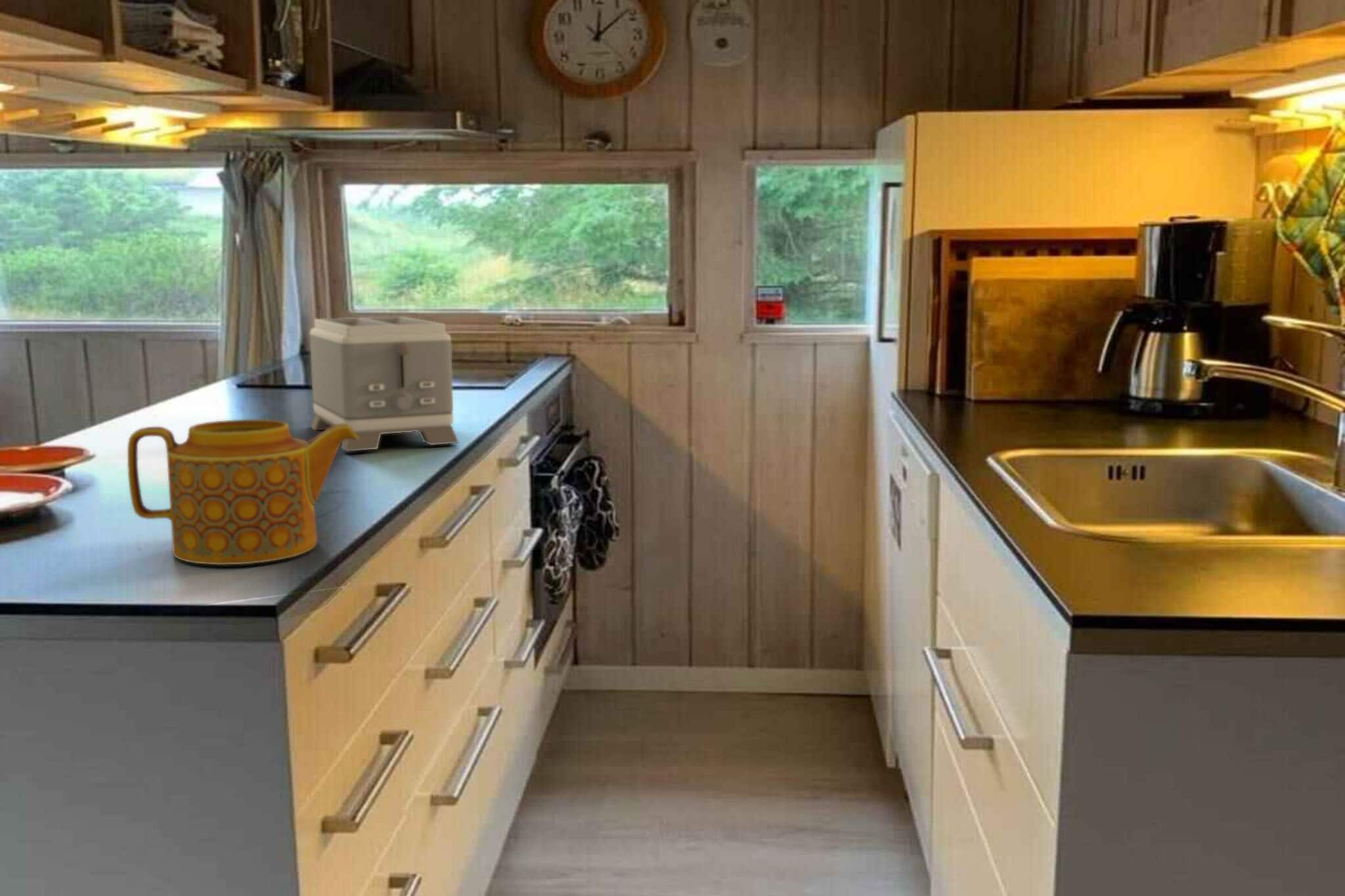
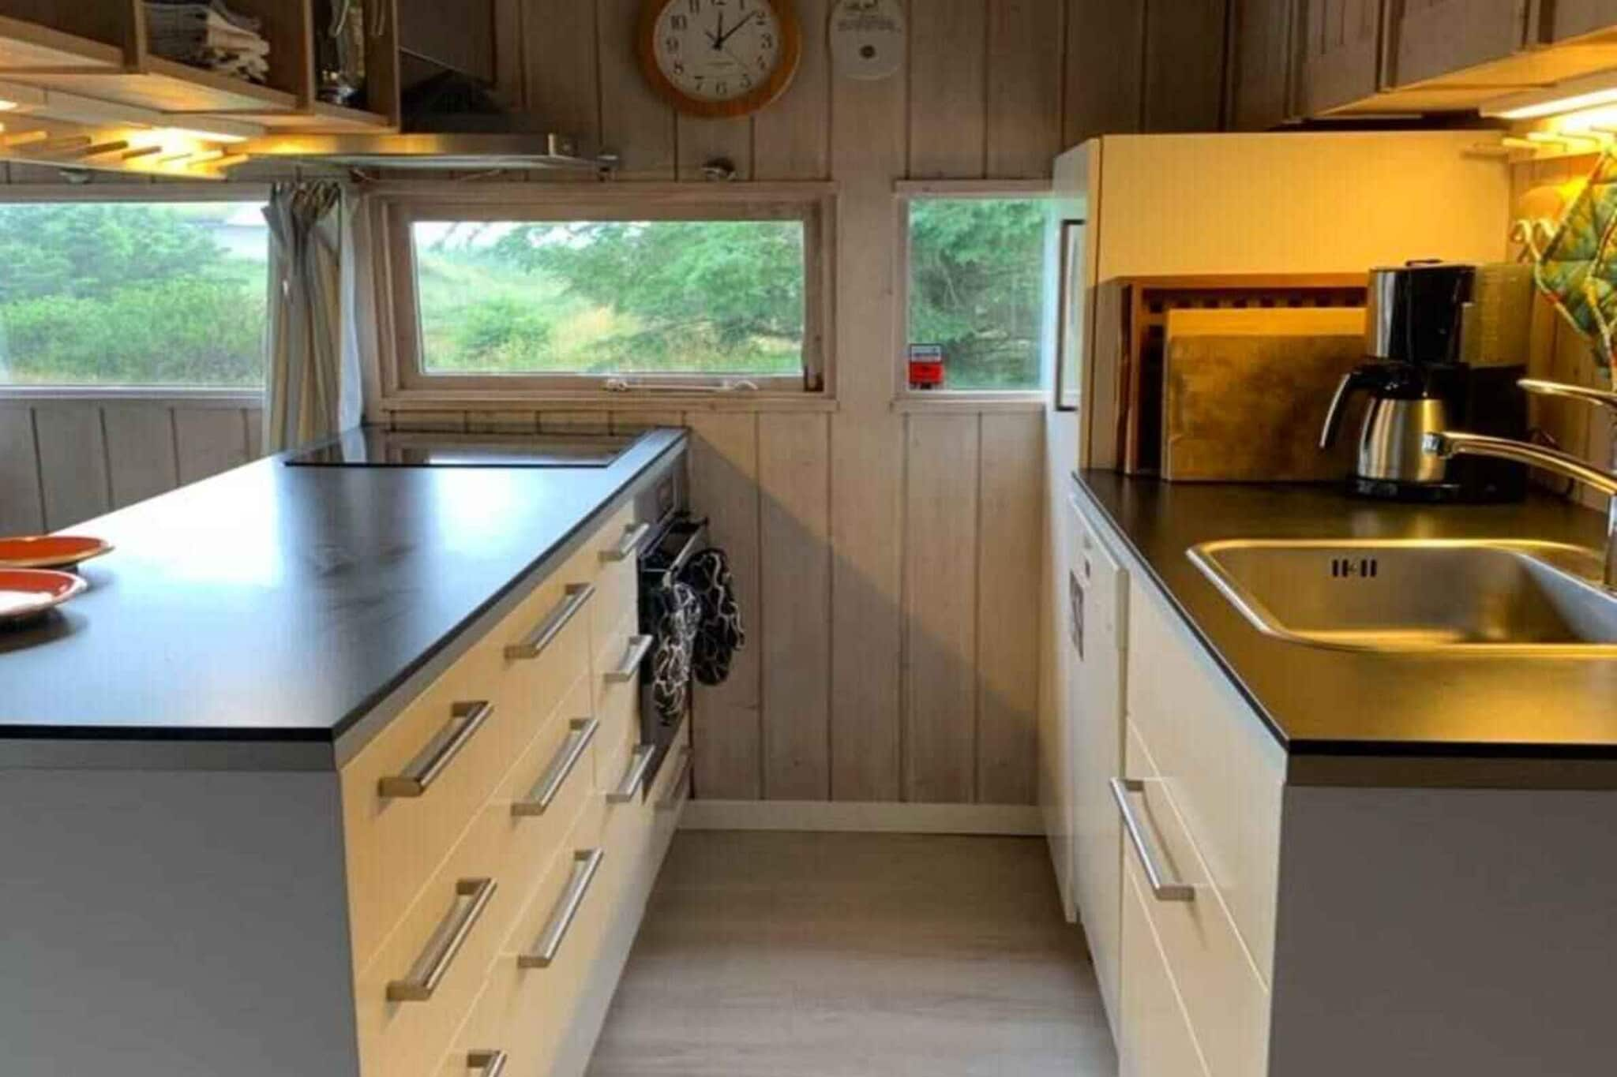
- toaster (381, 379)
- teapot (248, 486)
